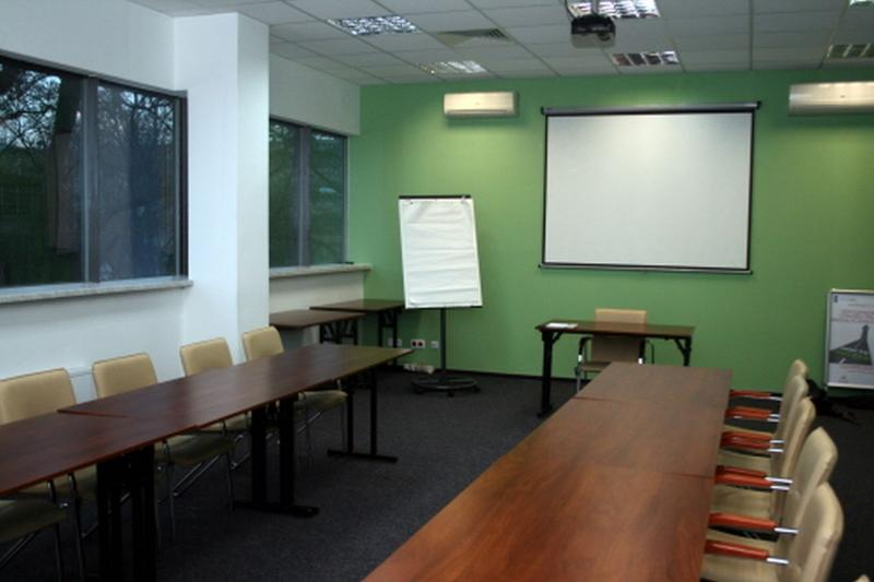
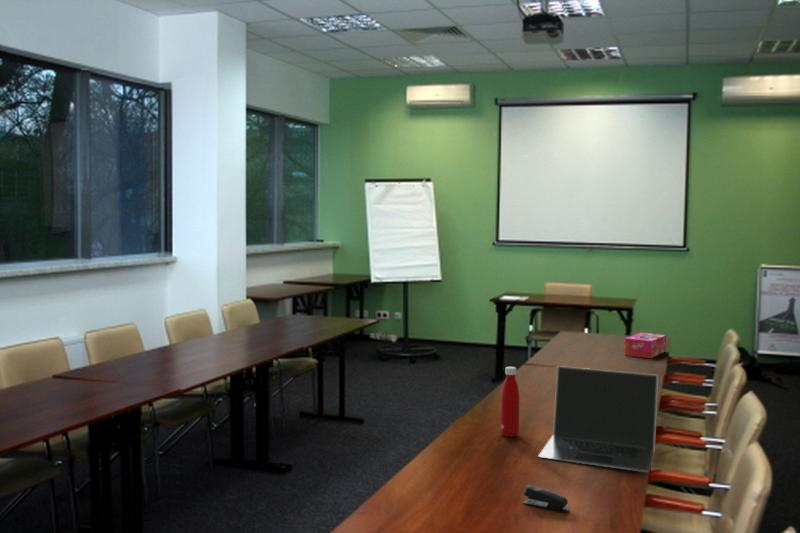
+ laptop (599, 415)
+ bottle (510, 401)
+ stapler (546, 497)
+ tissue box (645, 344)
